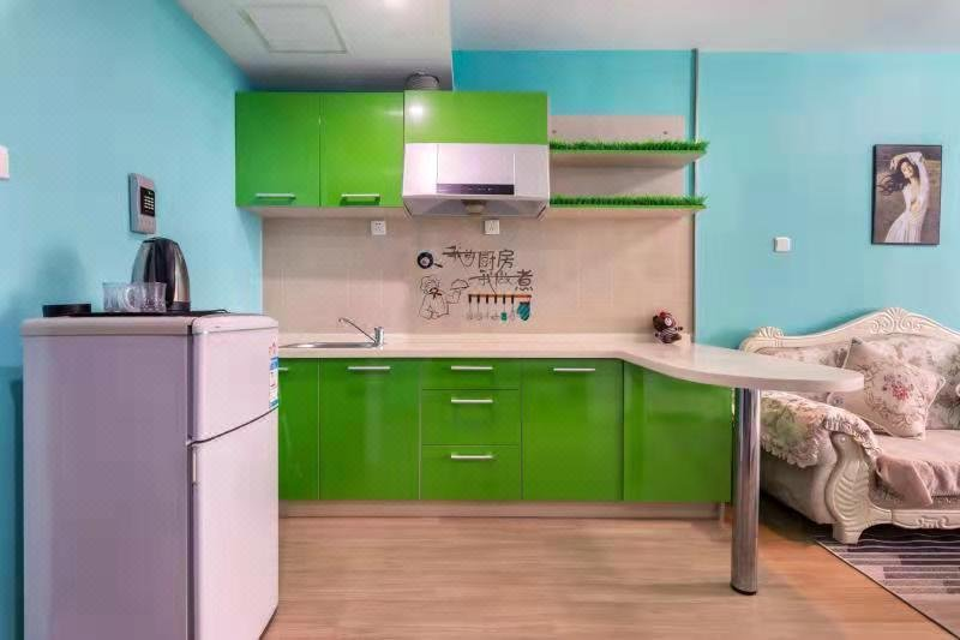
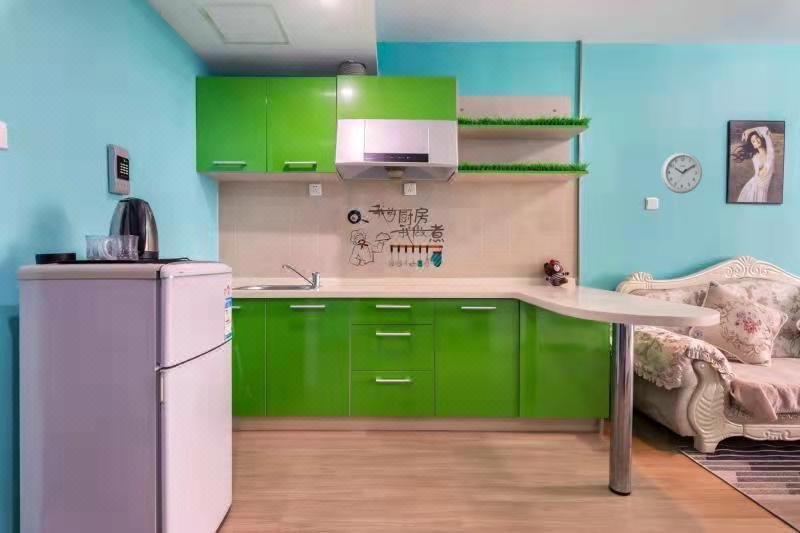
+ wall clock (682, 172)
